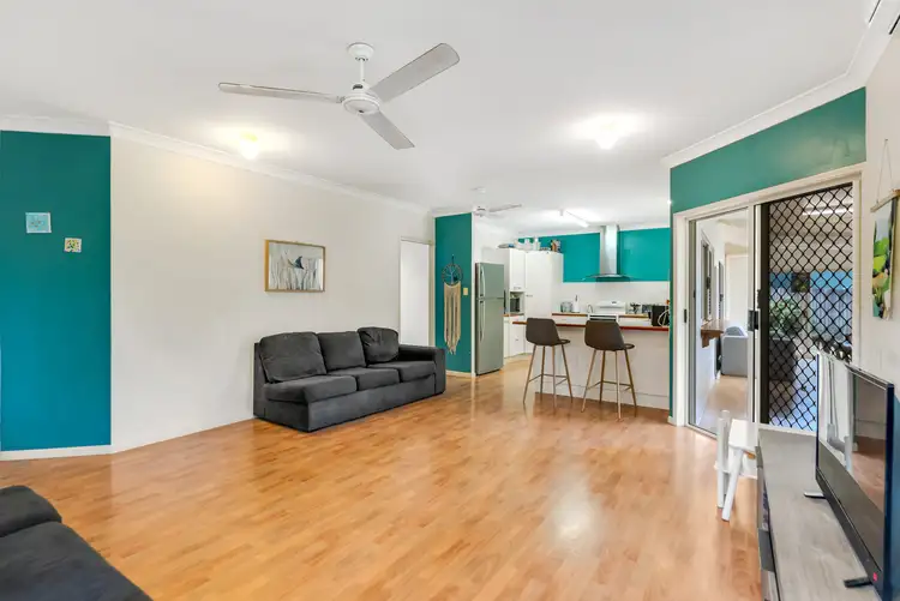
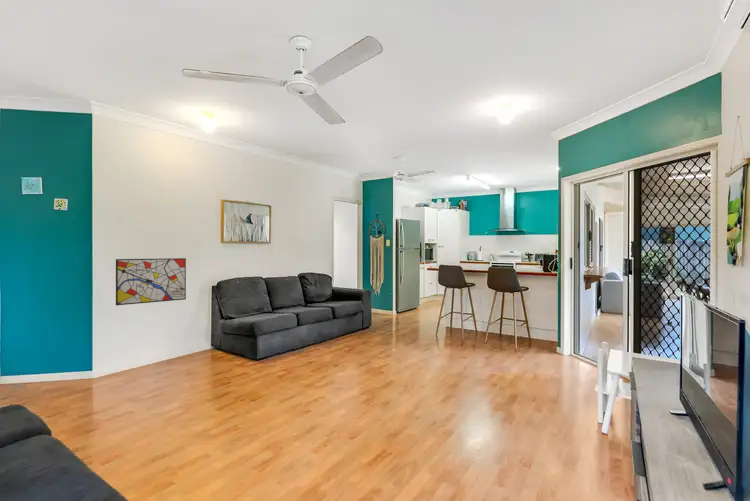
+ wall art (152, 280)
